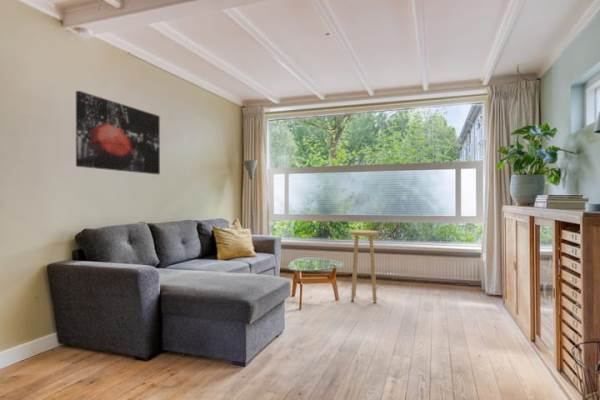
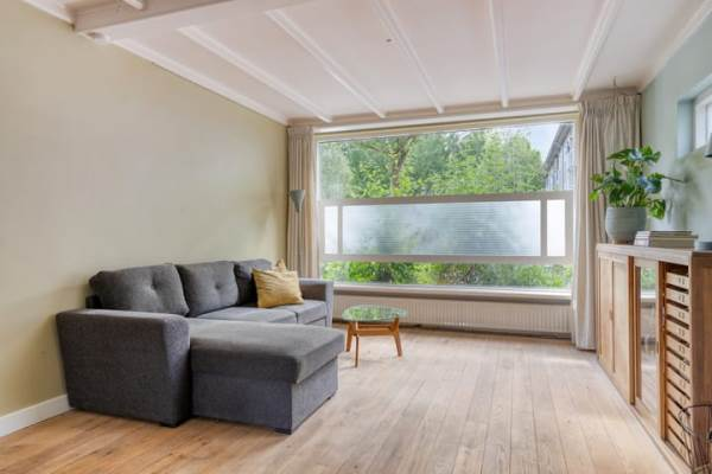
- stool (371, 265)
- wall art (123, 137)
